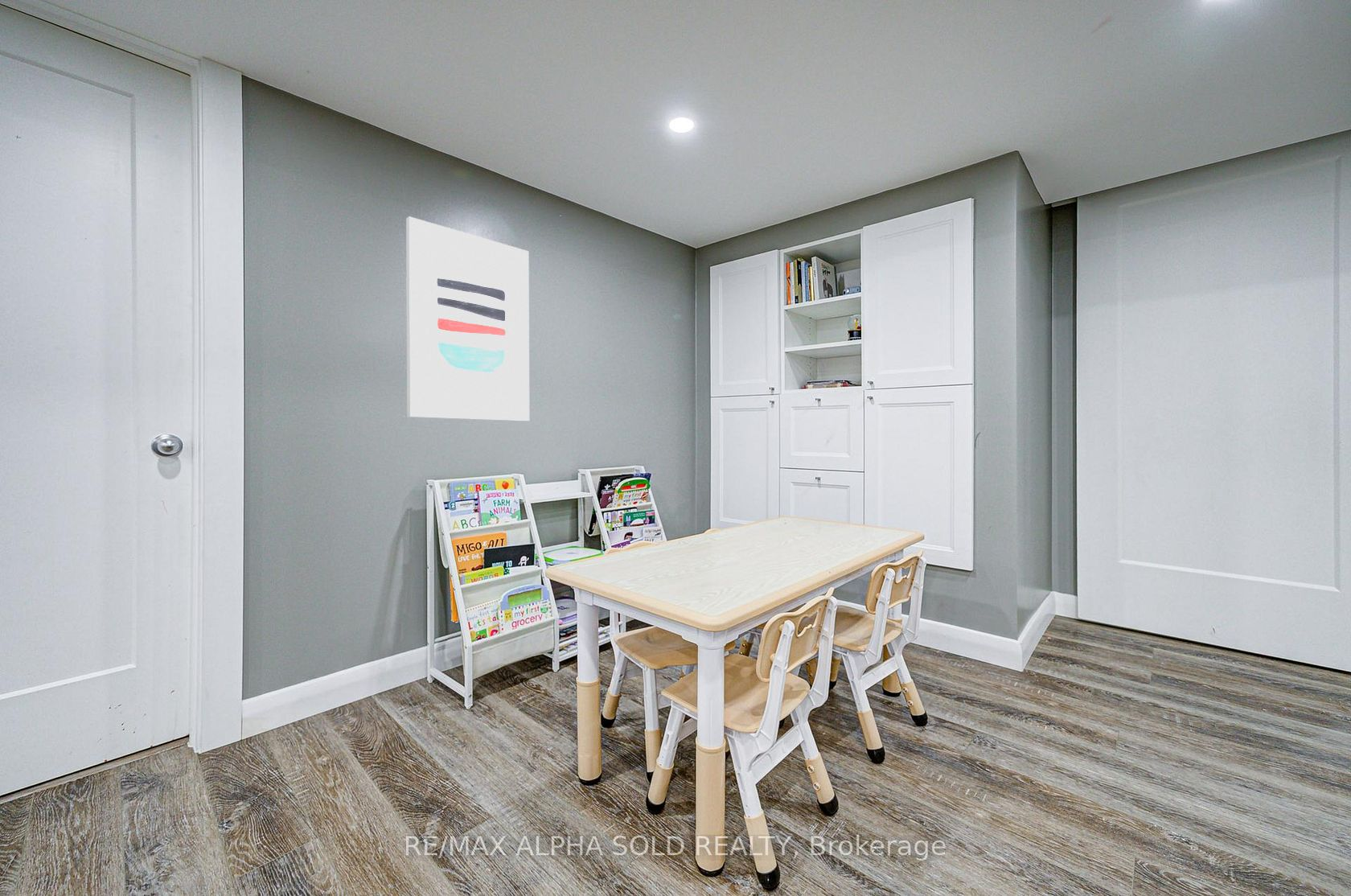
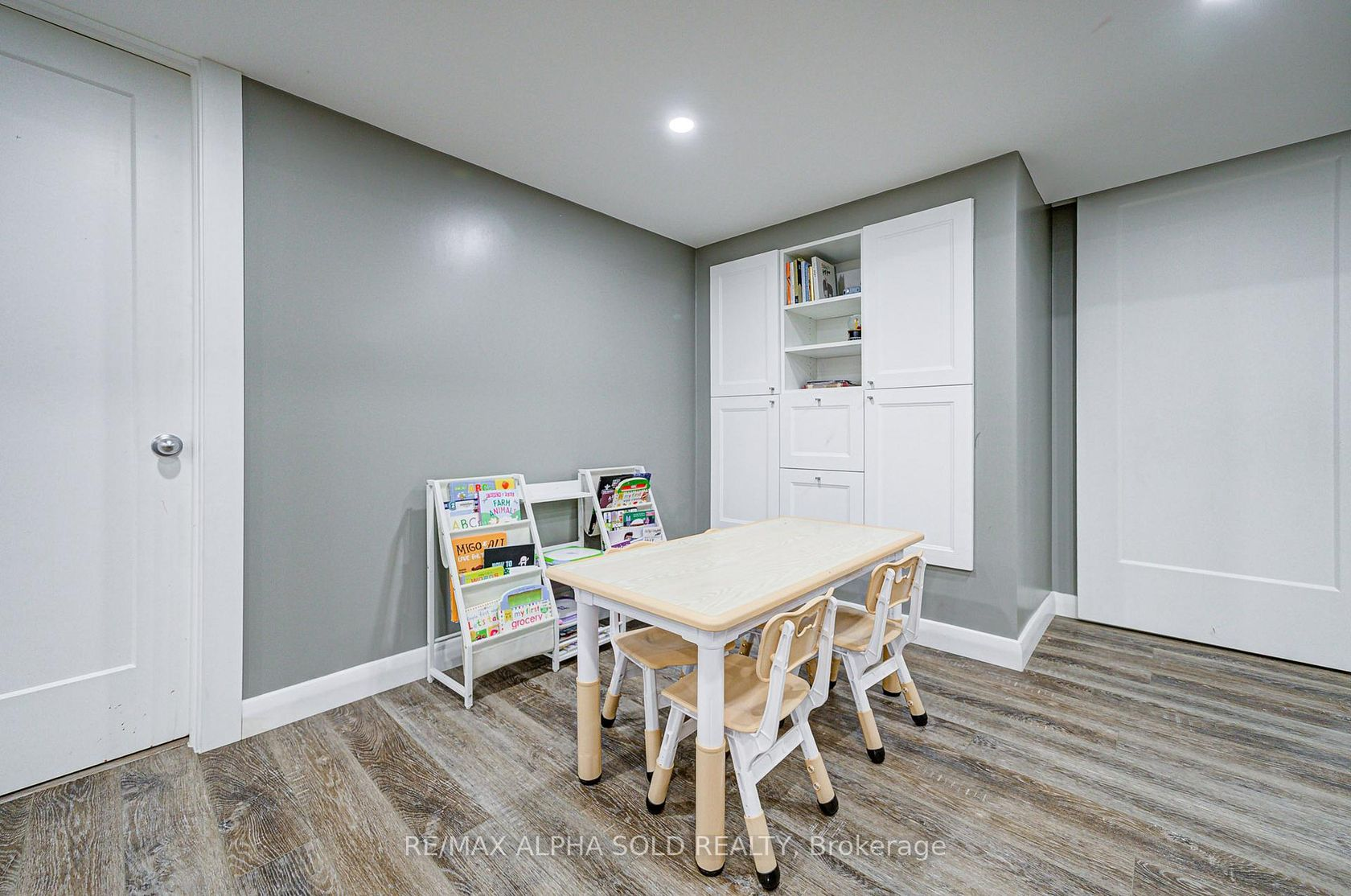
- wall art (473, 327)
